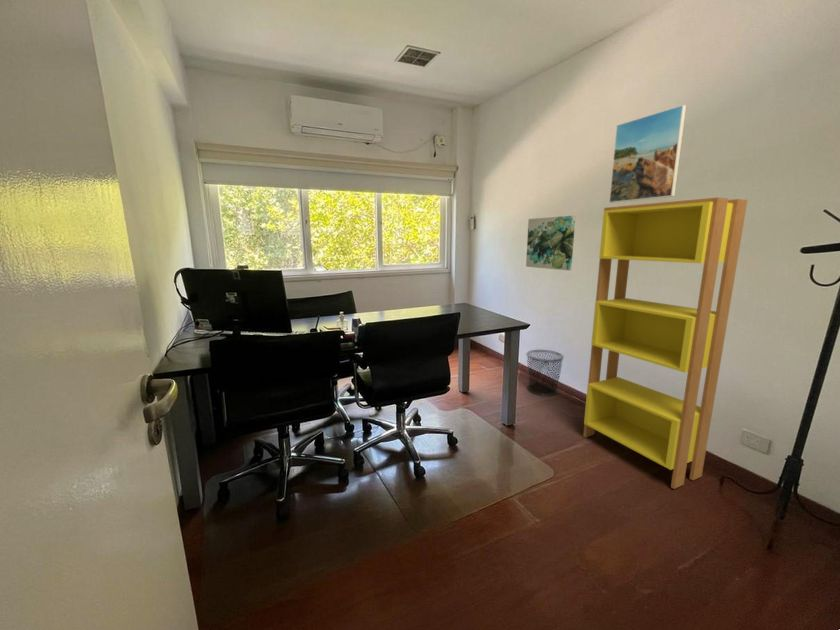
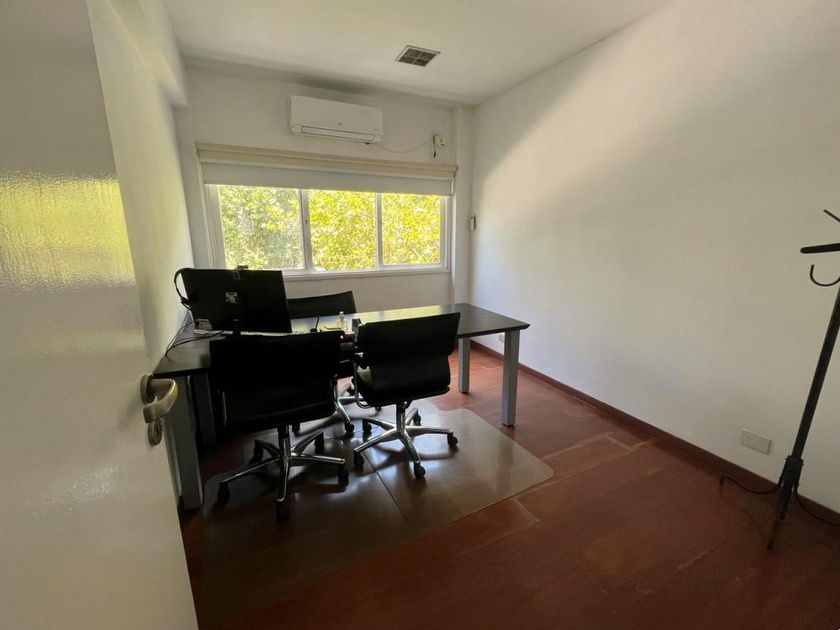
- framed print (643, 158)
- bookcase (650, 338)
- wall art (548, 243)
- waste bin (543, 372)
